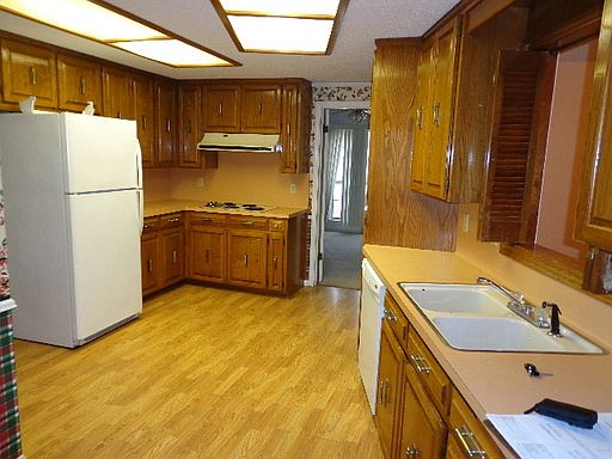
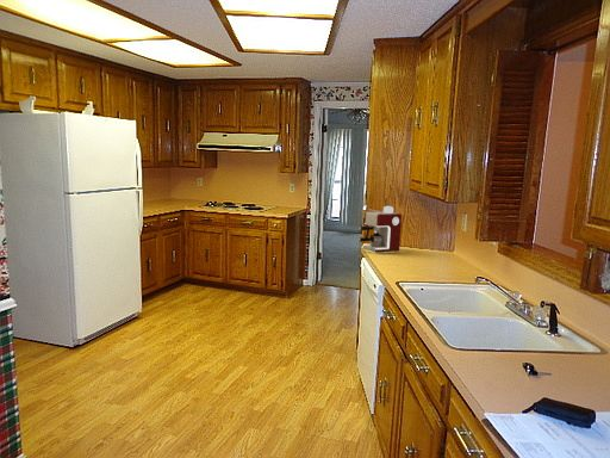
+ coffee maker (376, 228)
